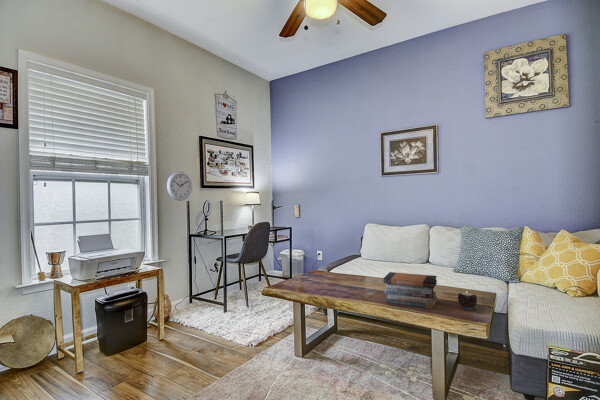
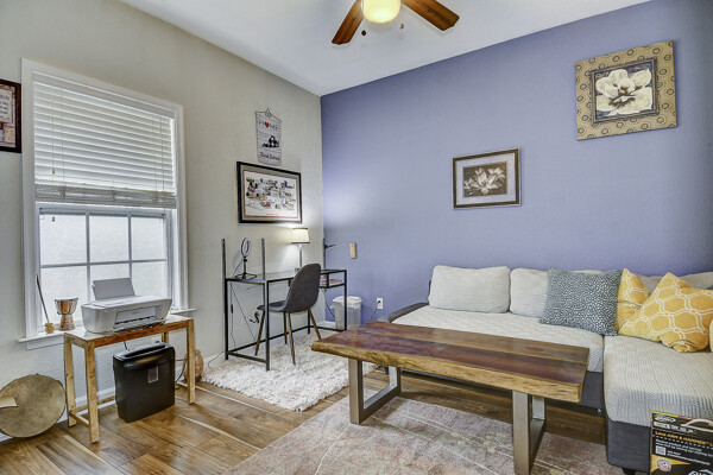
- candle (467, 299)
- wall clock (180, 186)
- book stack (410, 289)
